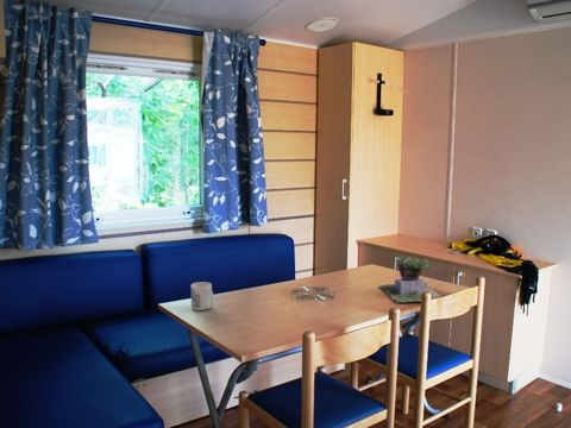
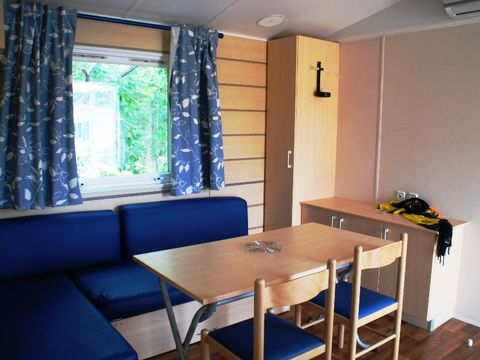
- potted plant (410, 275)
- mug (203, 296)
